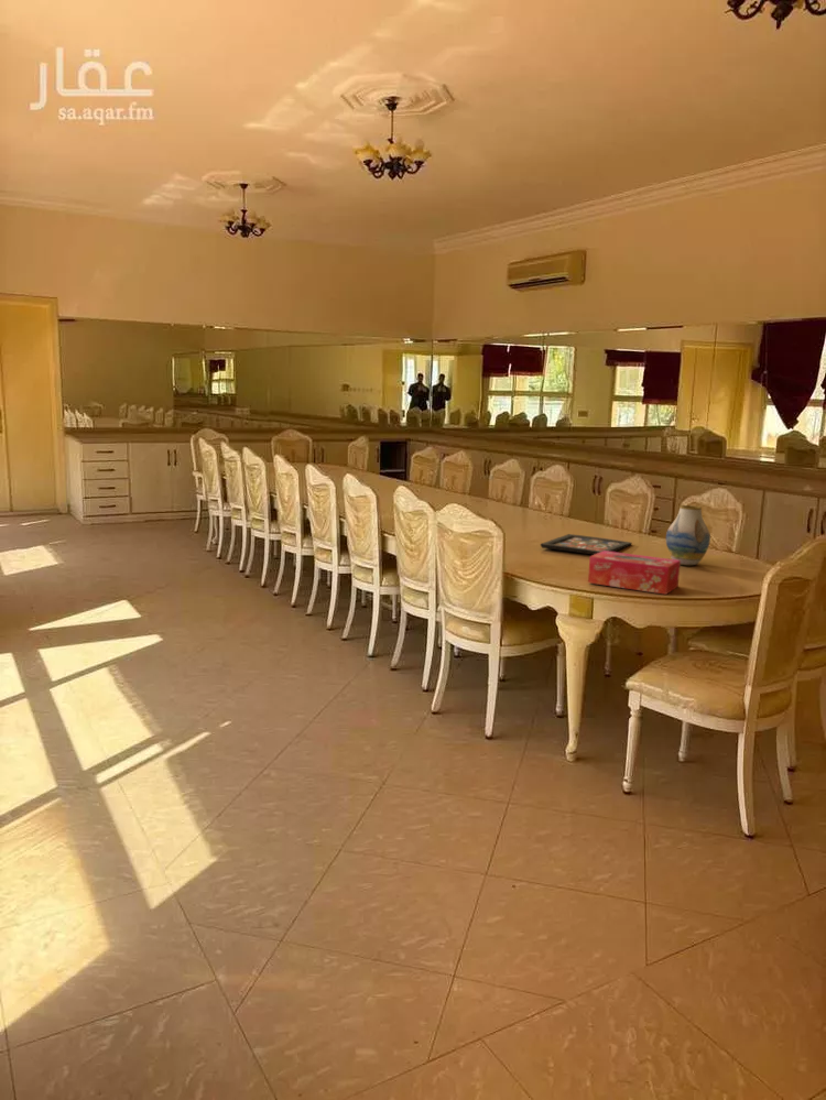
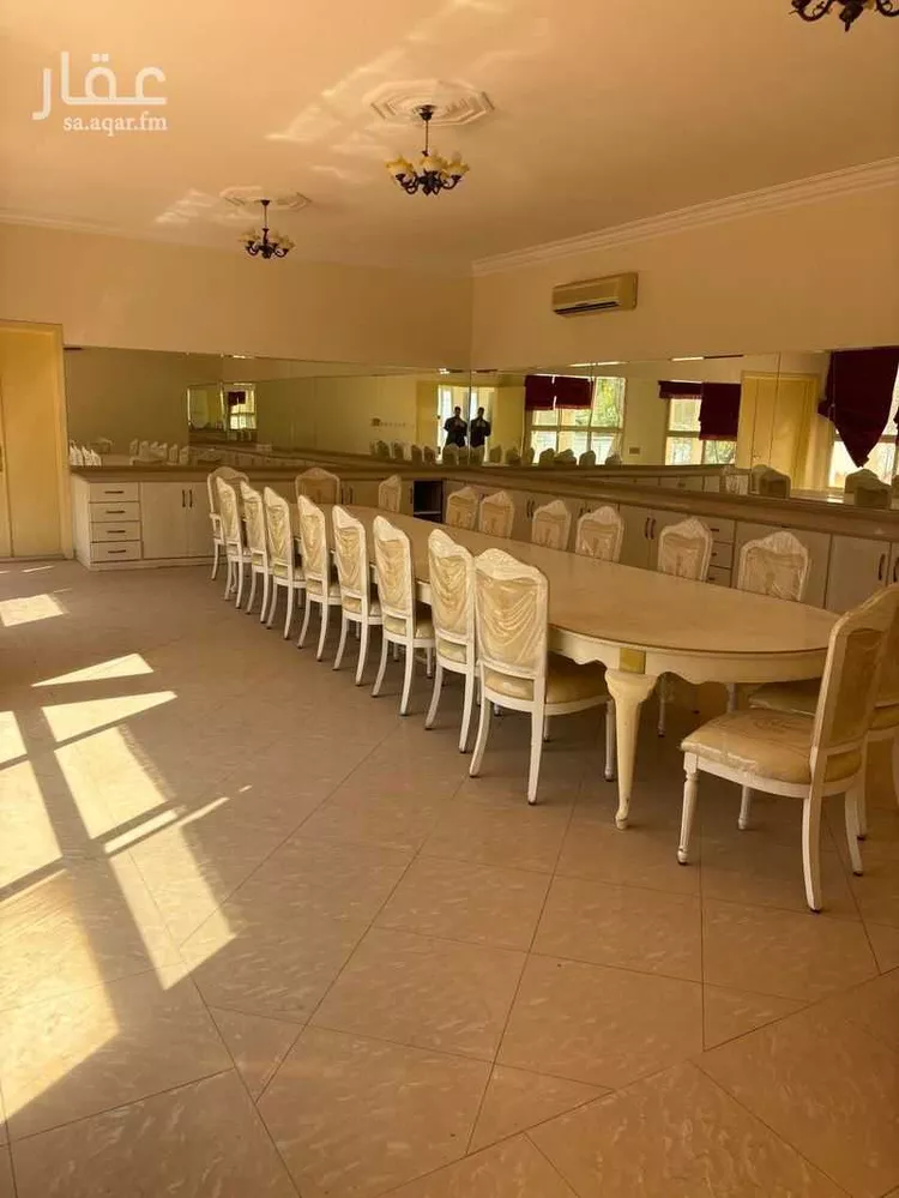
- decorative tray (586, 544)
- vase (687, 535)
- tissue box (633, 571)
